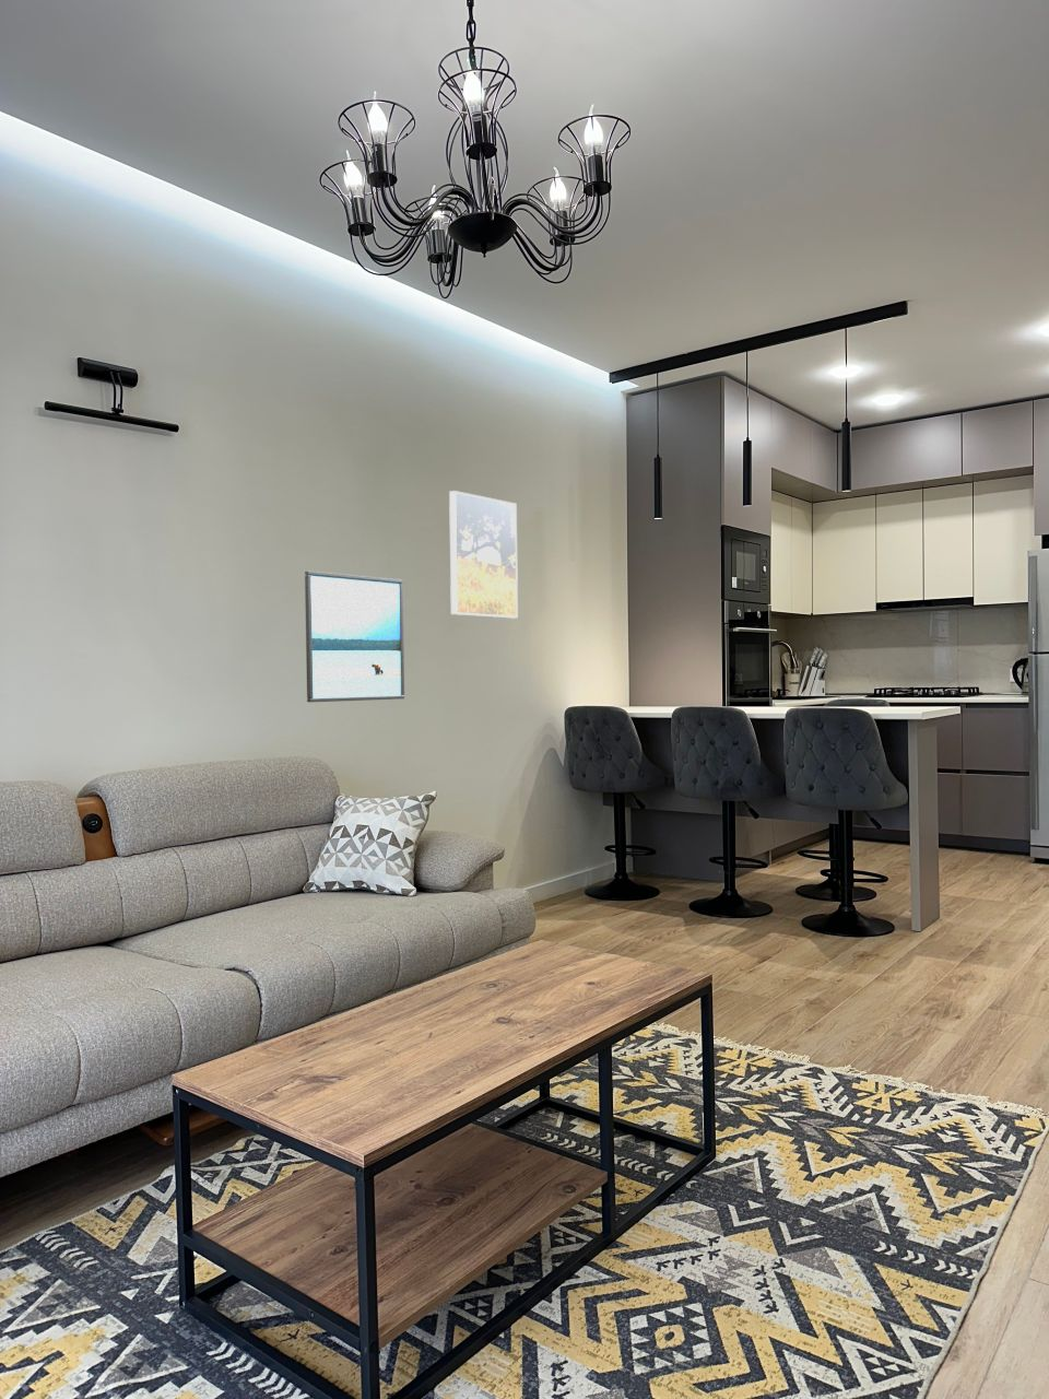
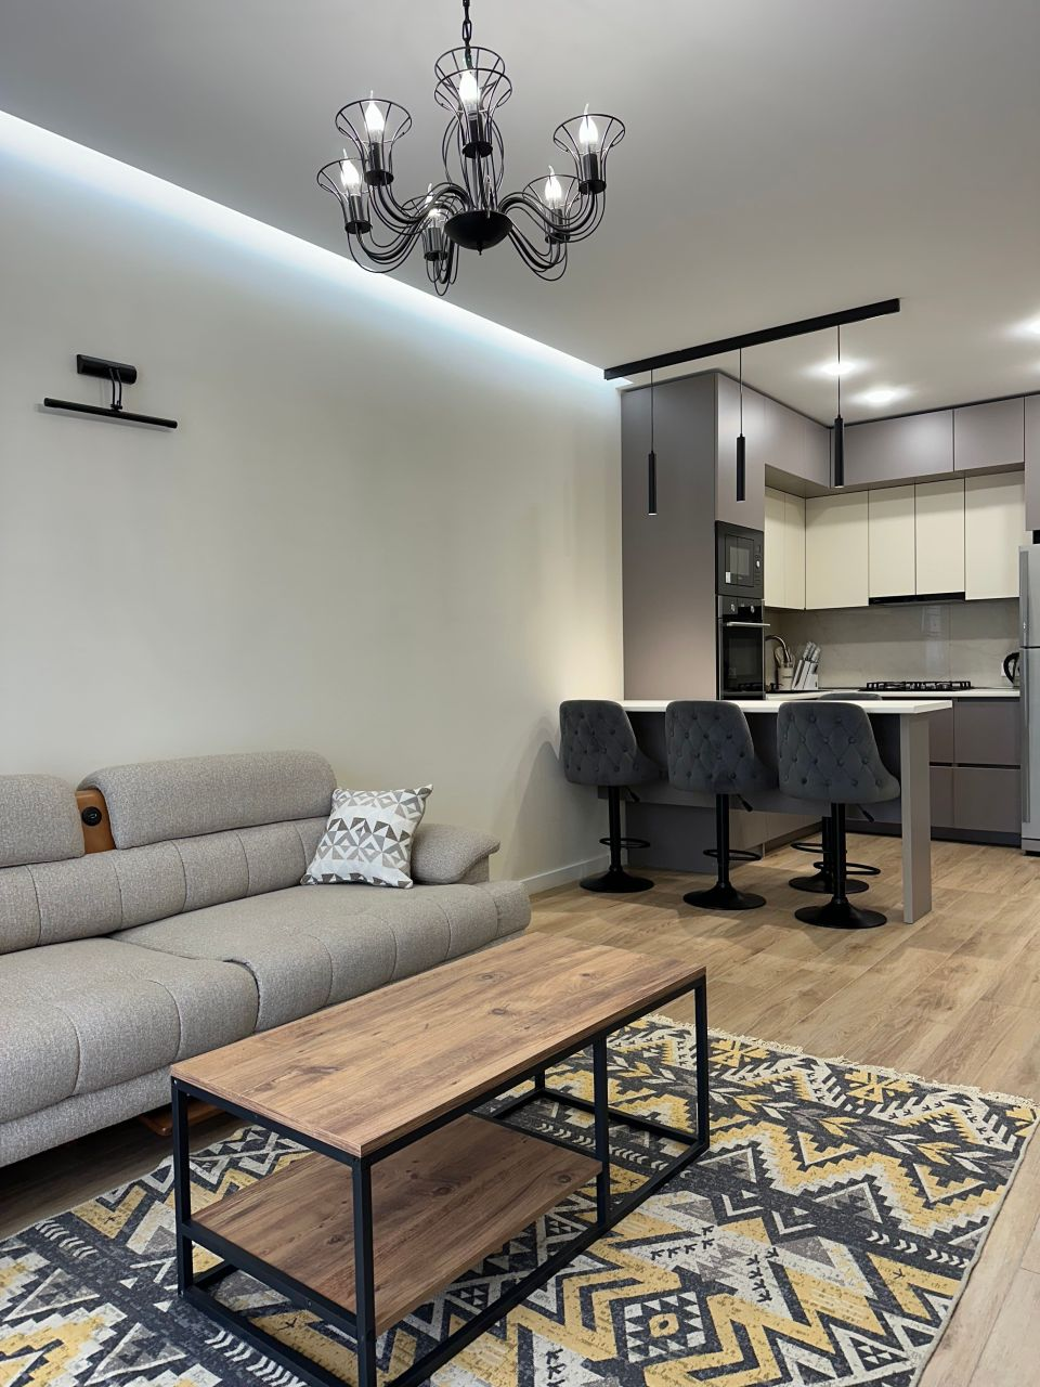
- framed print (484, 556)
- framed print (356, 637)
